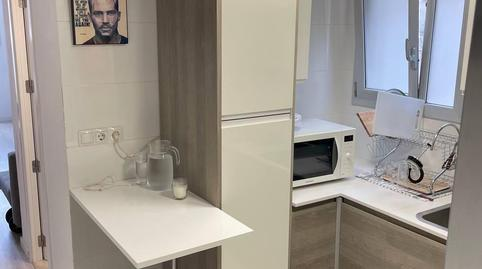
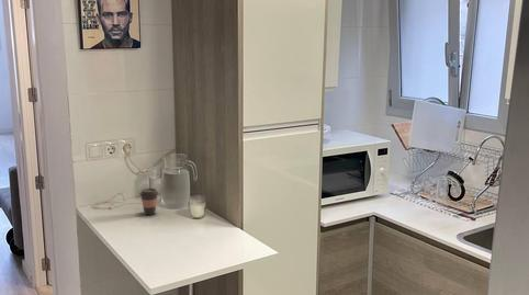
+ coffee cup (149, 201)
